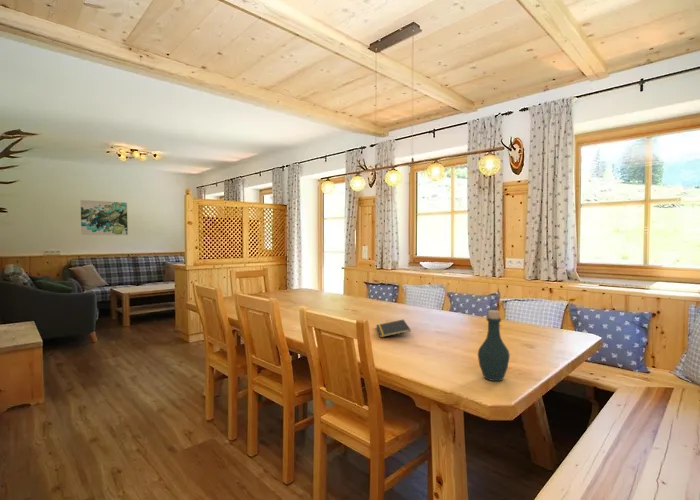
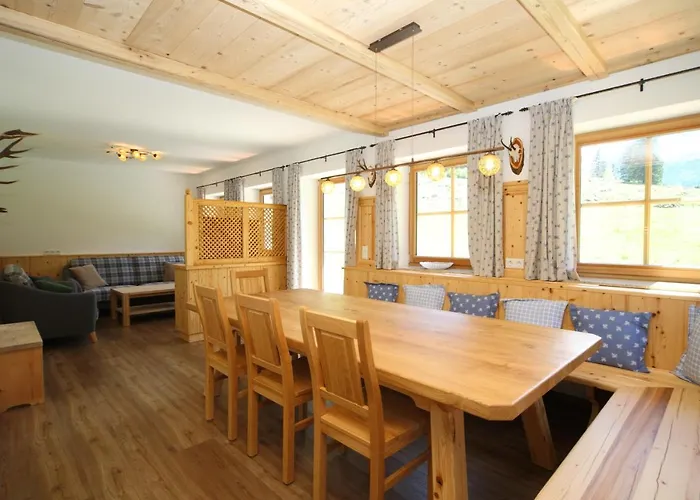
- wall art (104, 218)
- bottle (493, 344)
- notepad (392, 328)
